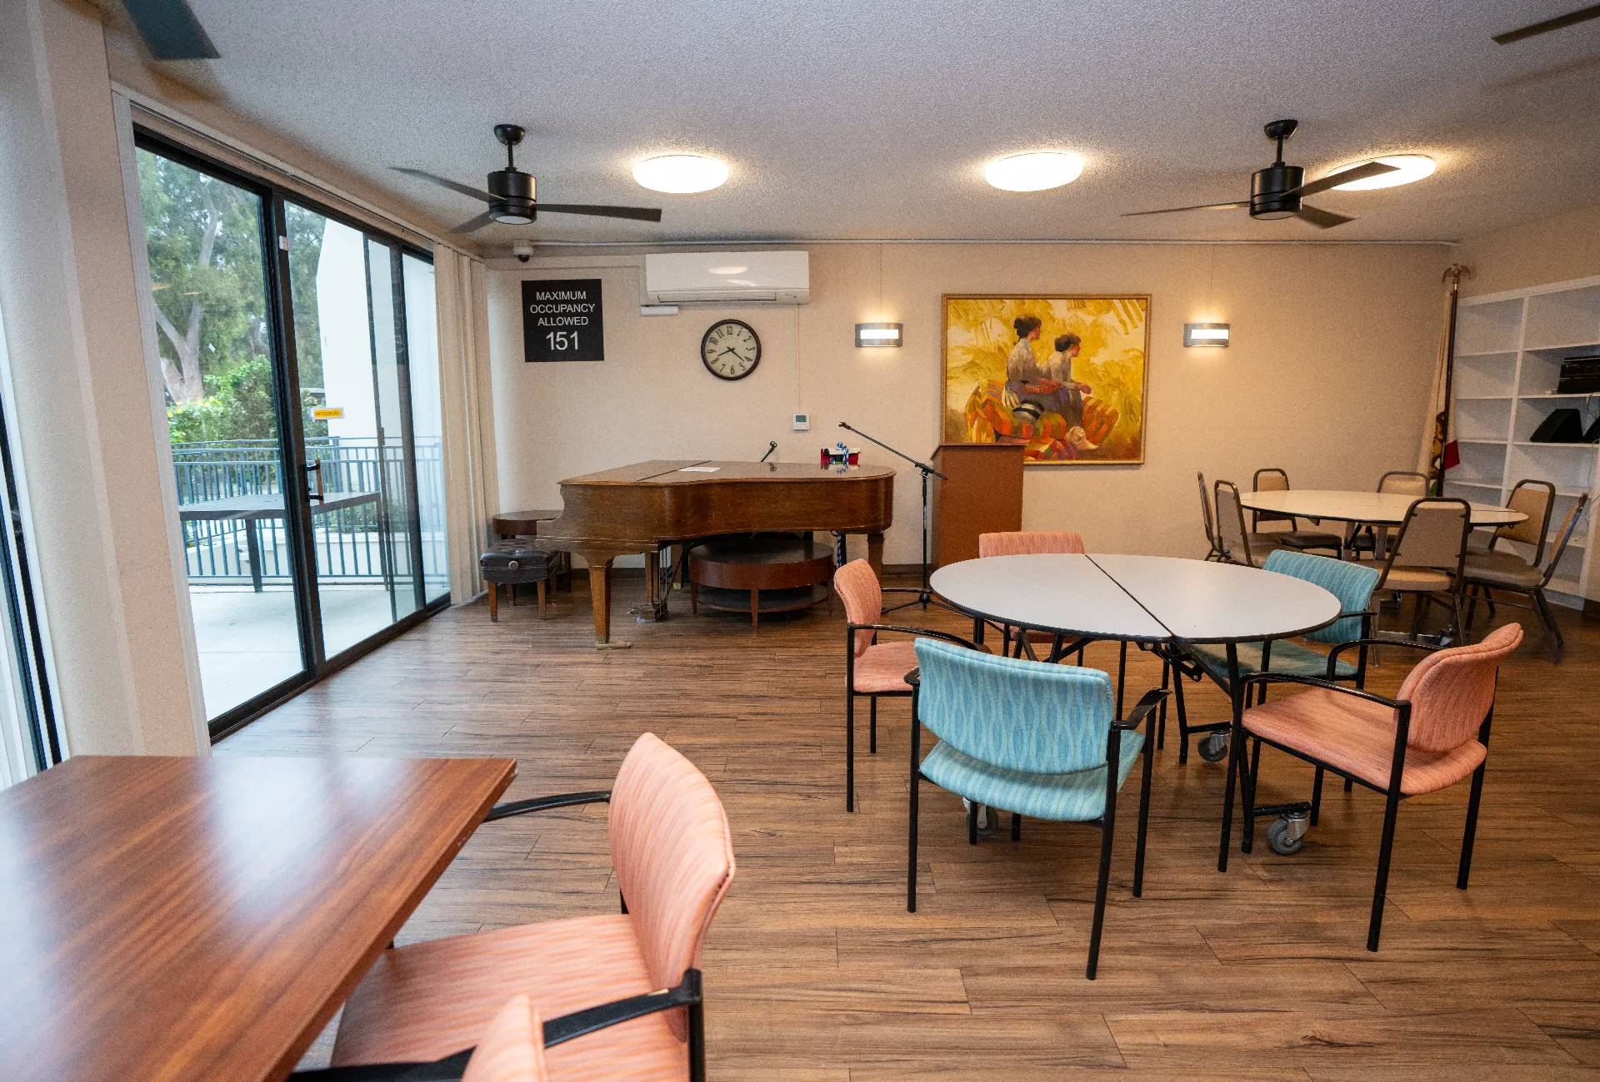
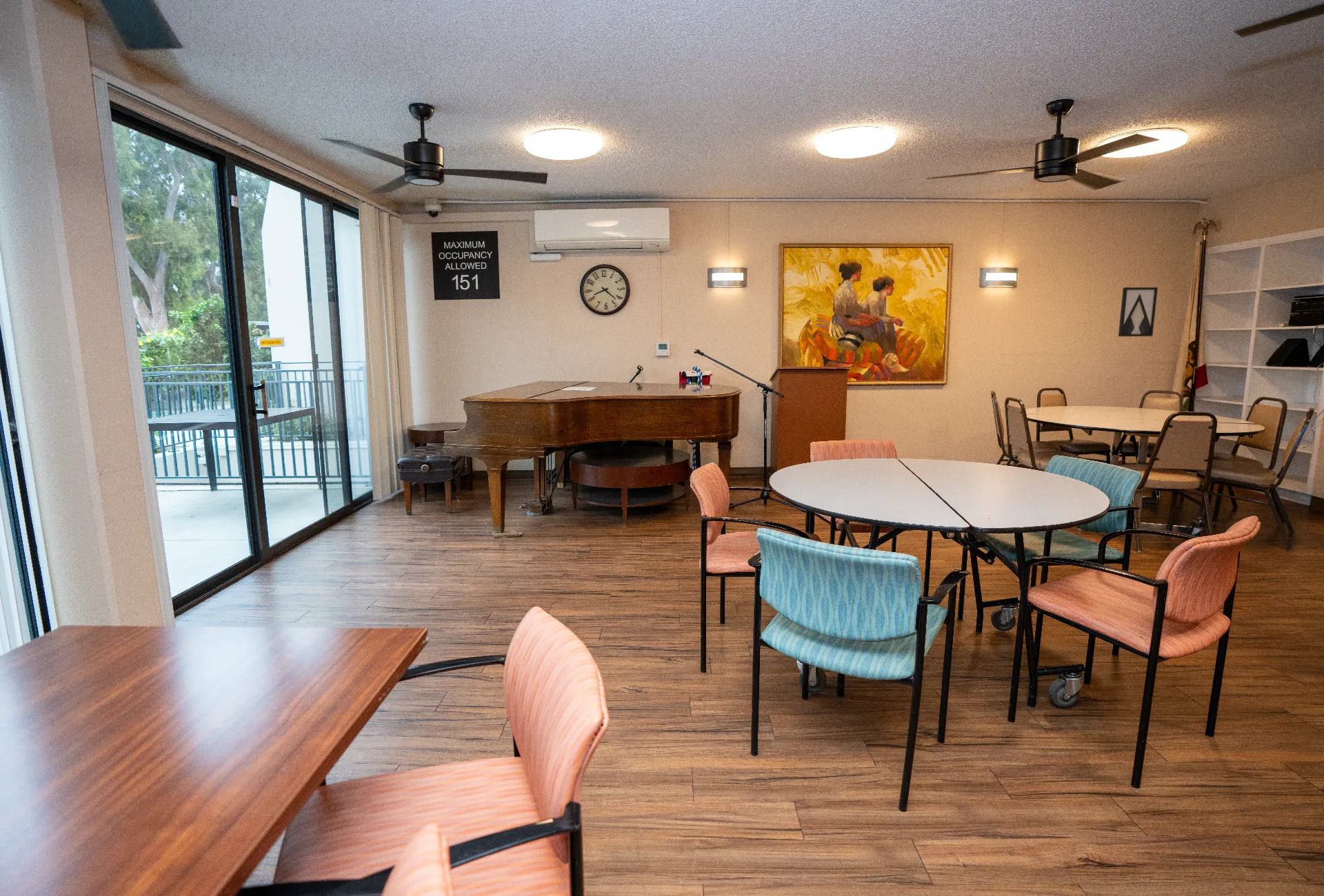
+ wall art (1138, 312)
